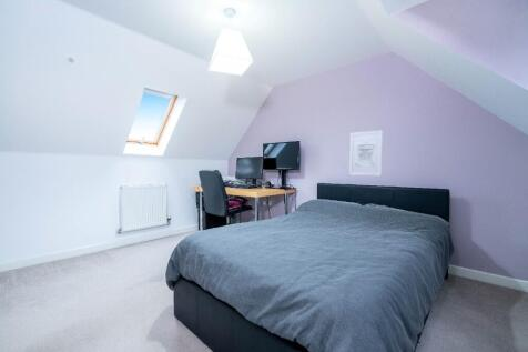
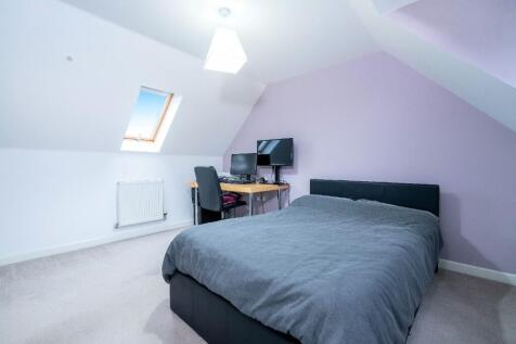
- wall art (365, 153)
